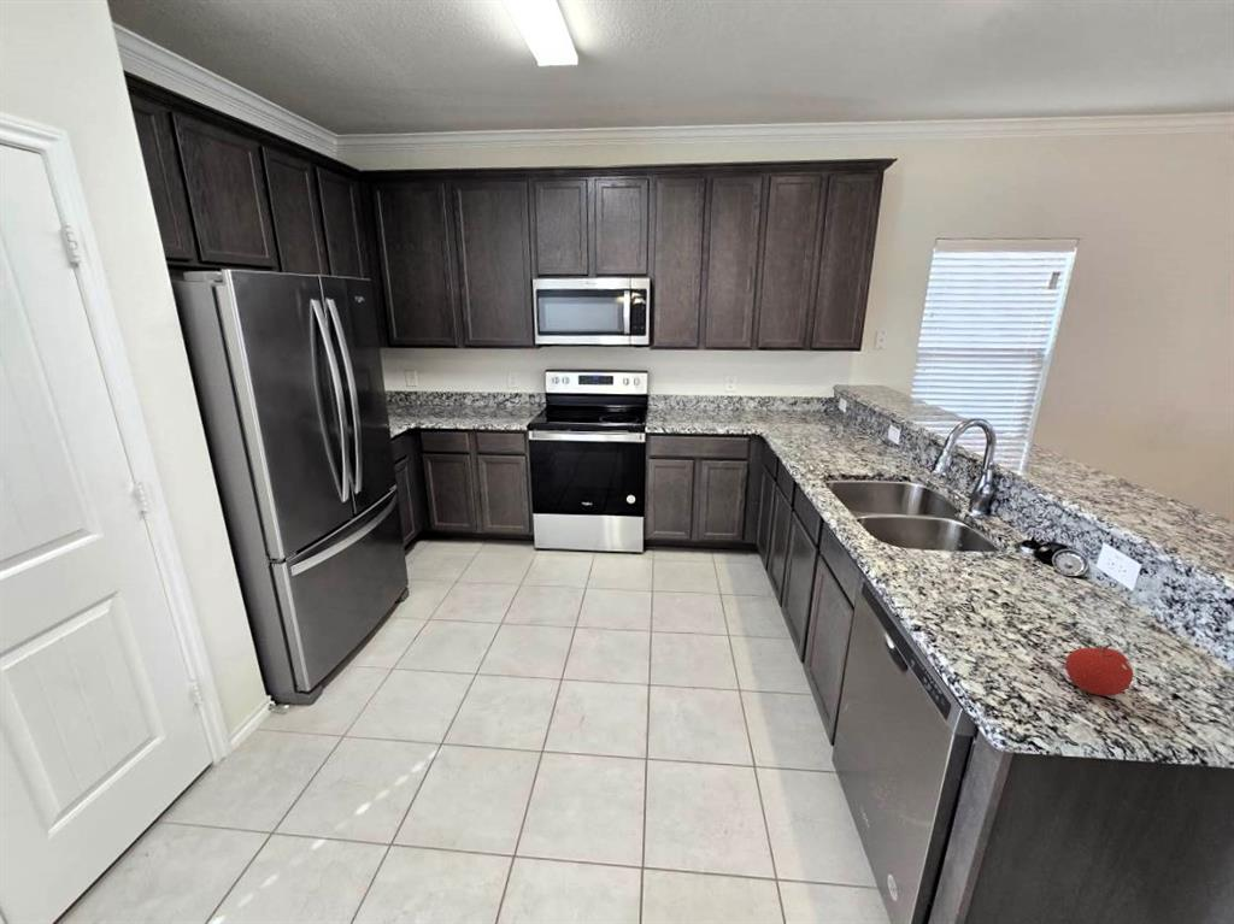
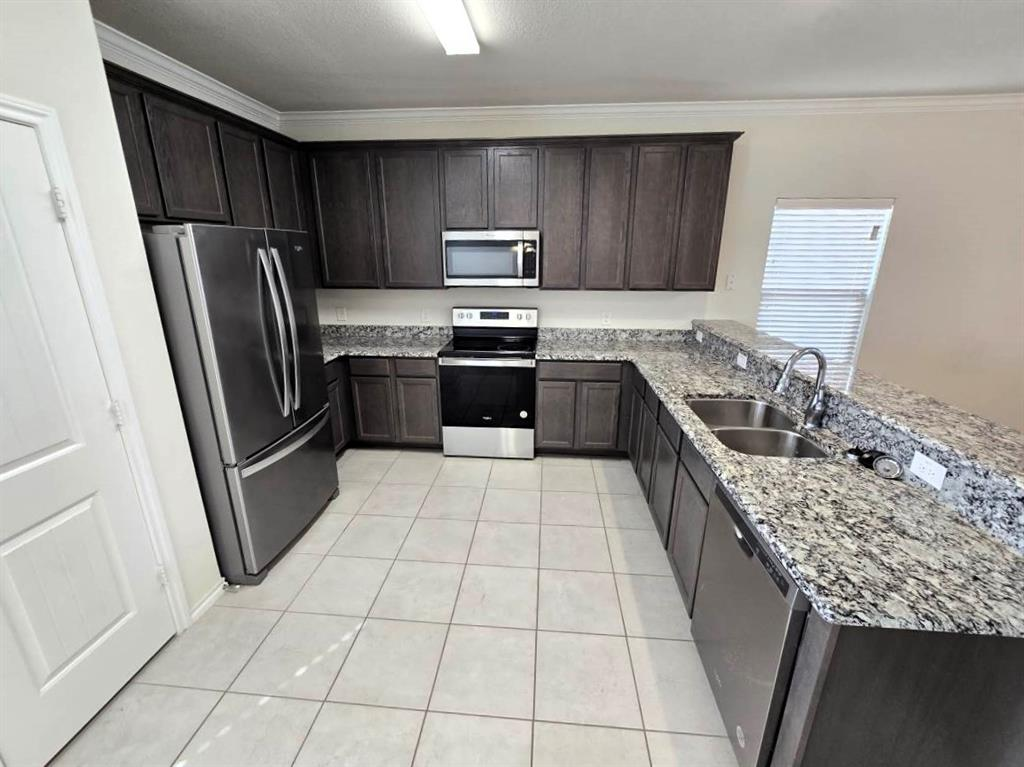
- fruit (1098, 667)
